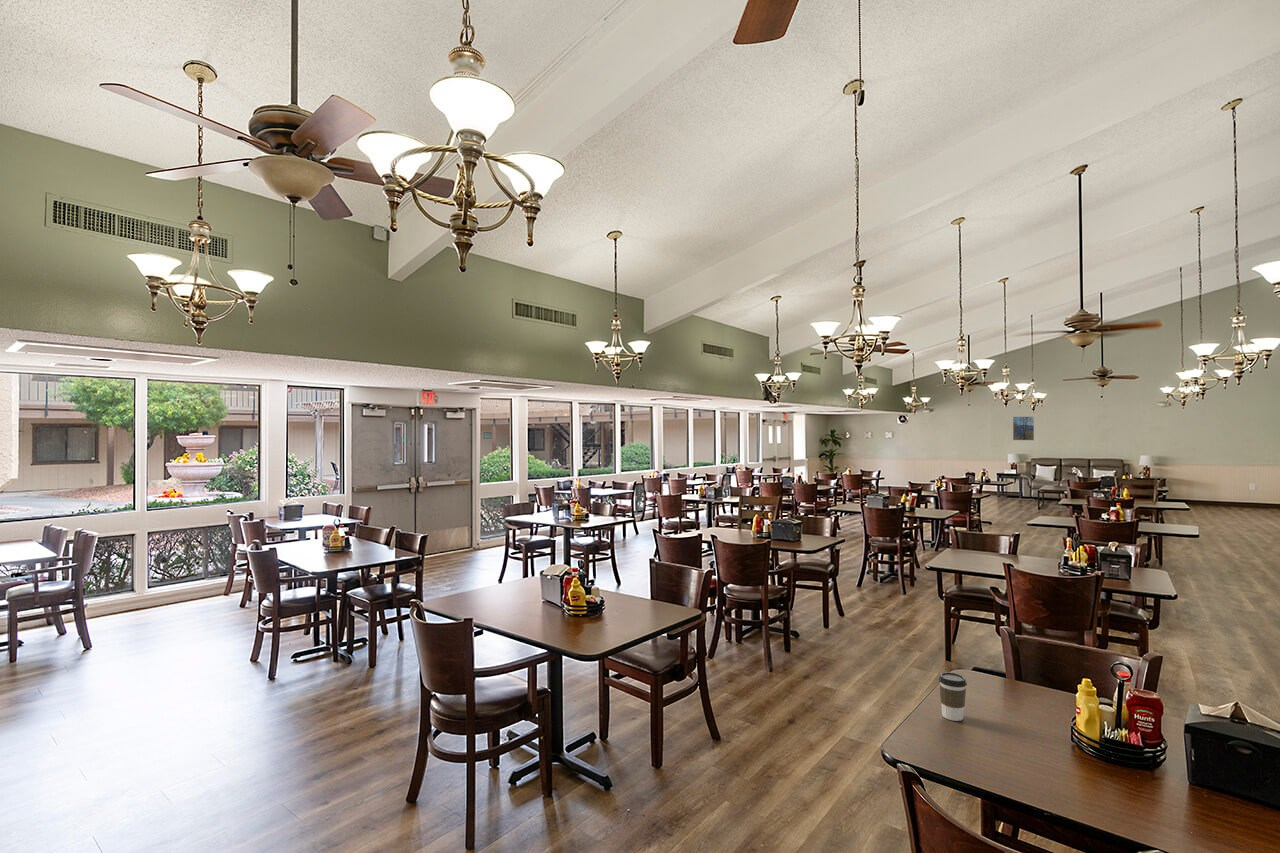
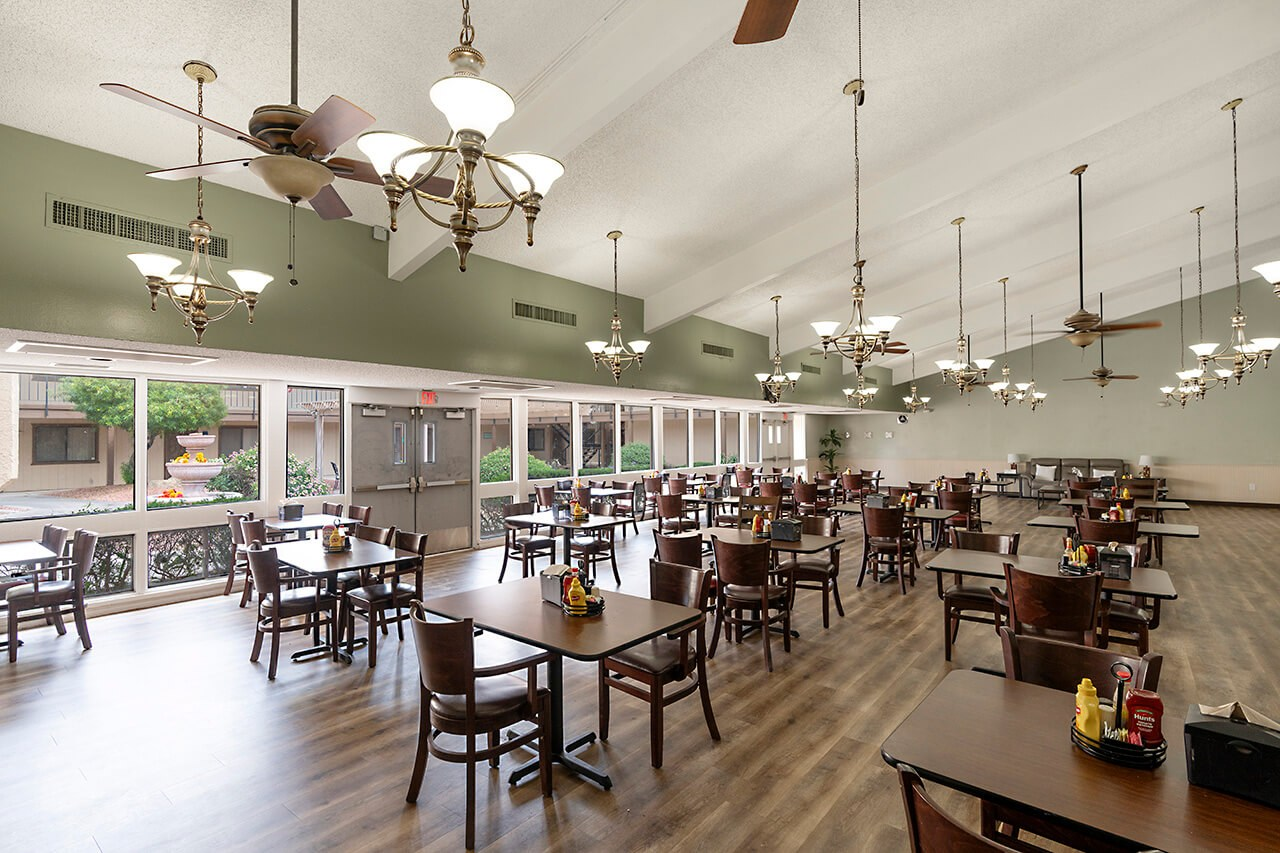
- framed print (1023, 428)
- coffee cup (952, 696)
